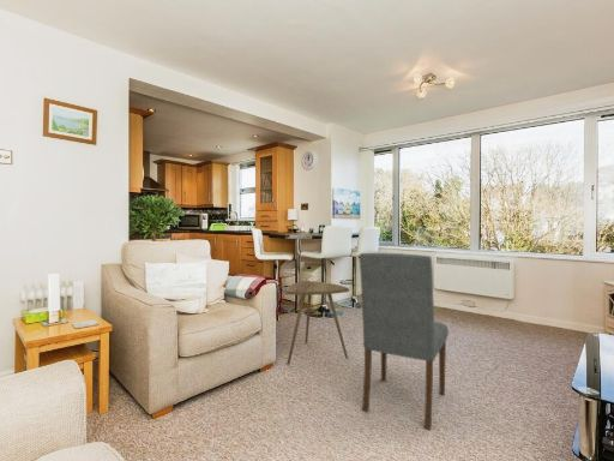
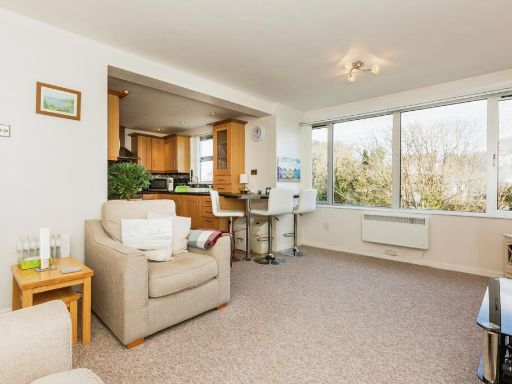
- side table (308, 318)
- dining chair (403, 327)
